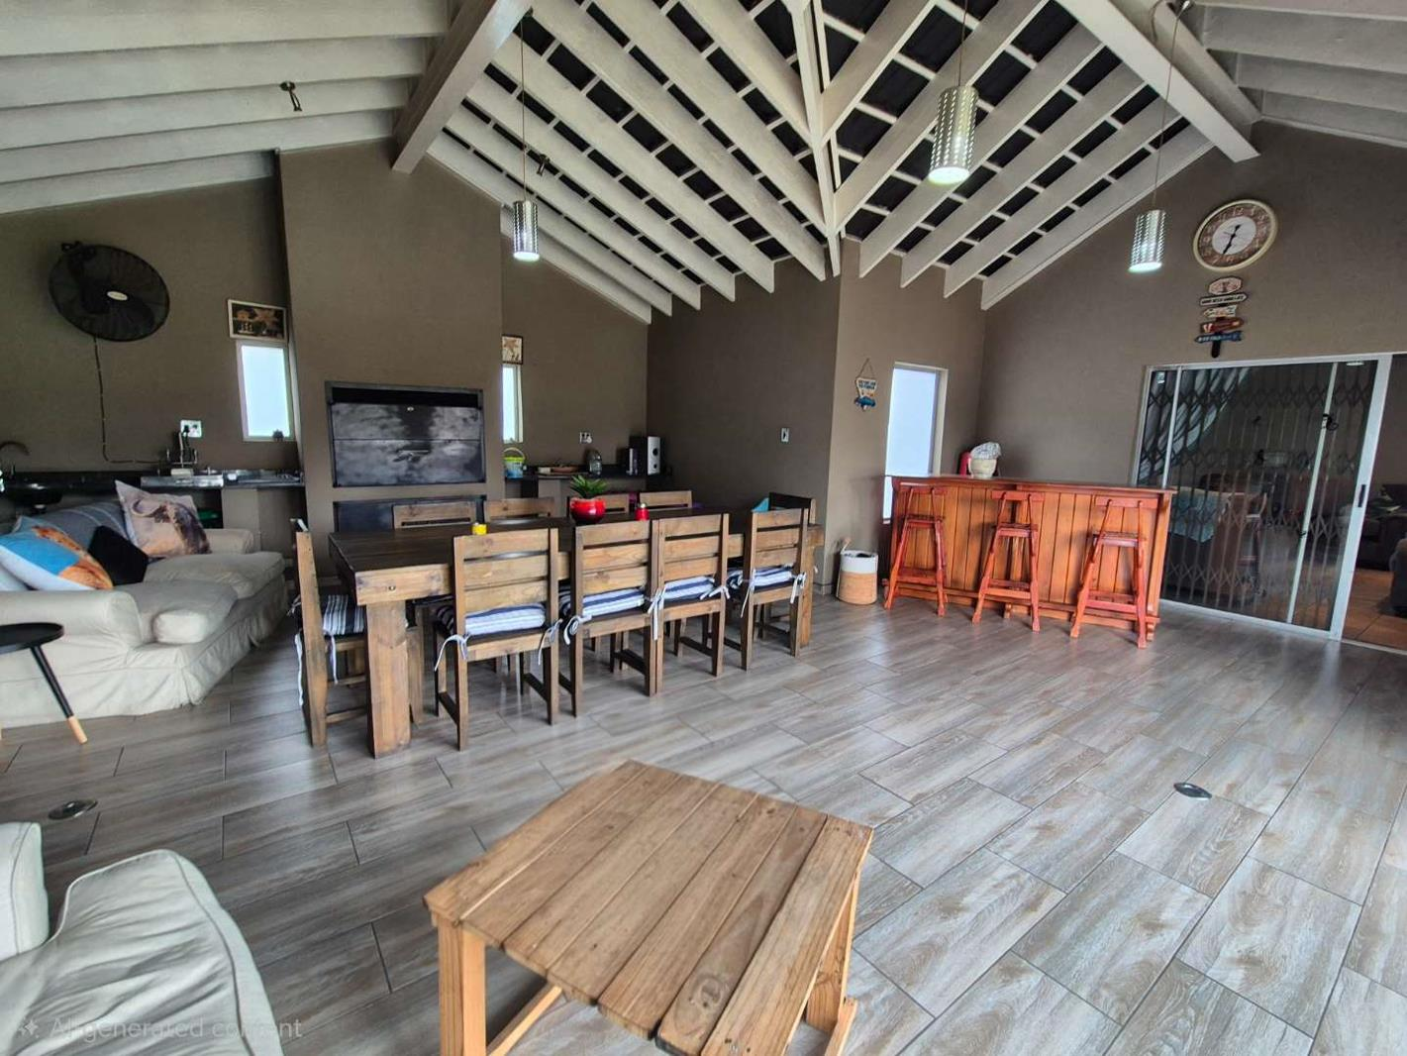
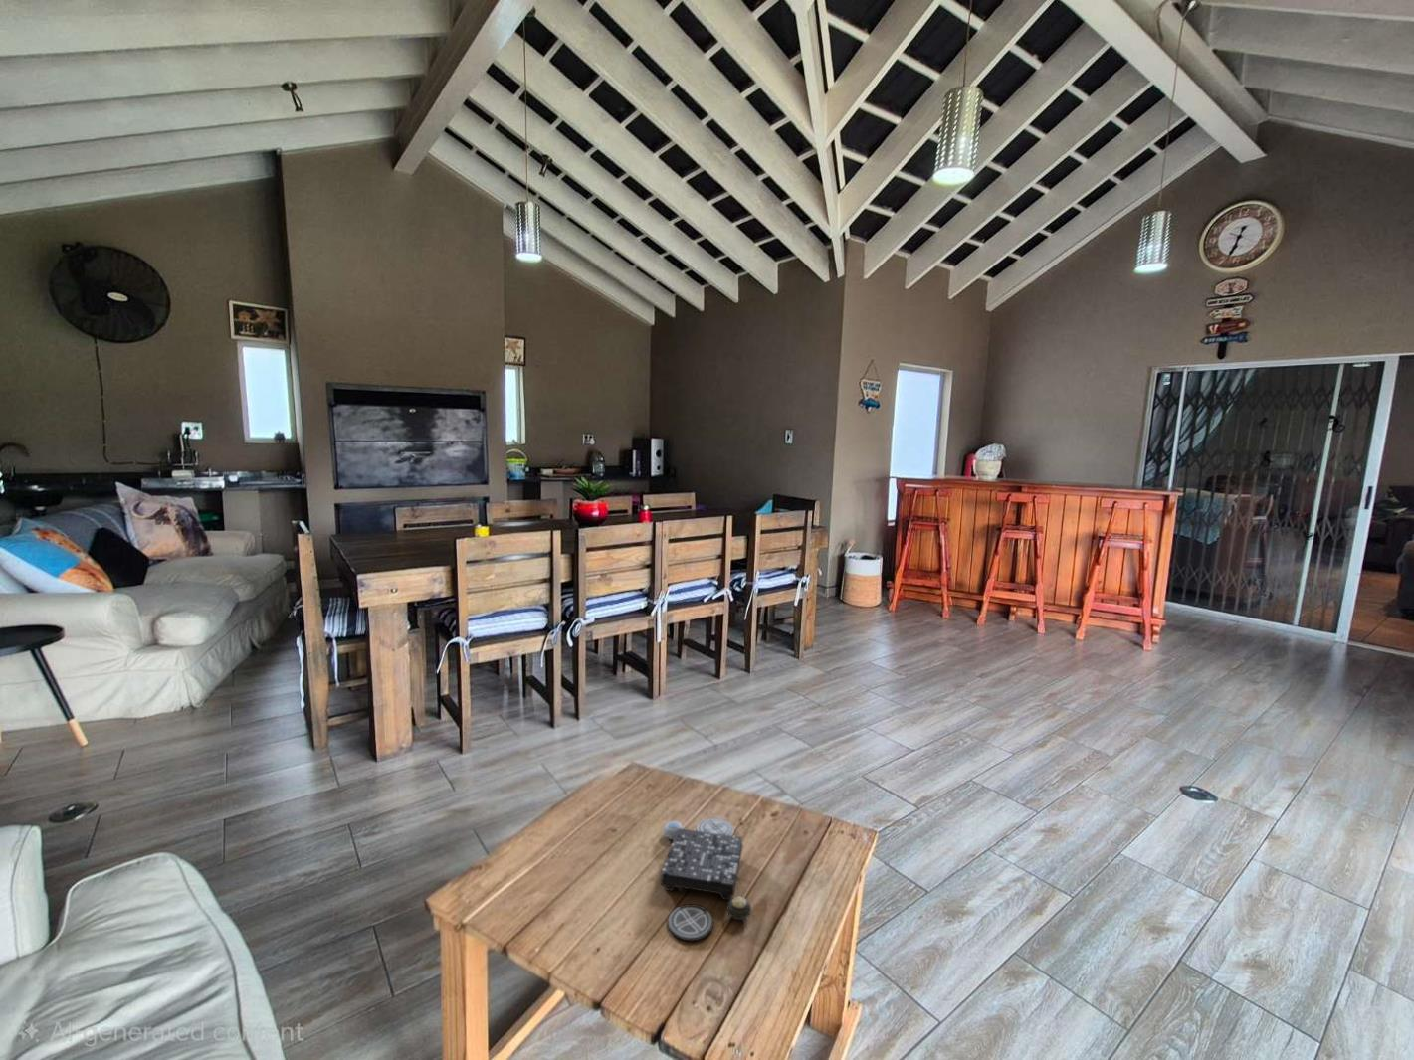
+ board game (702, 862)
